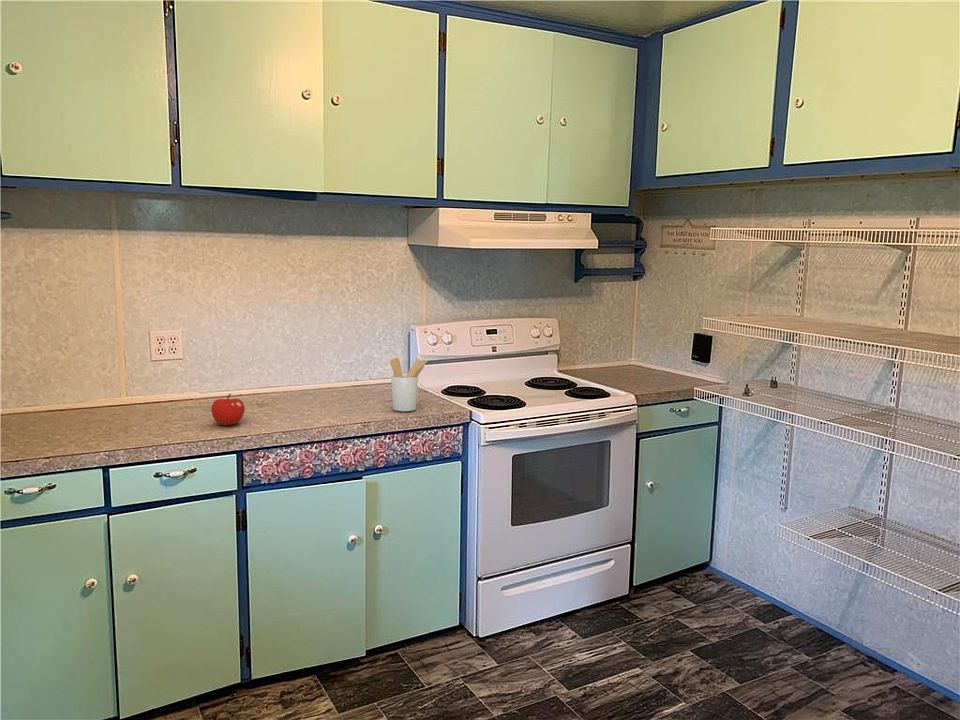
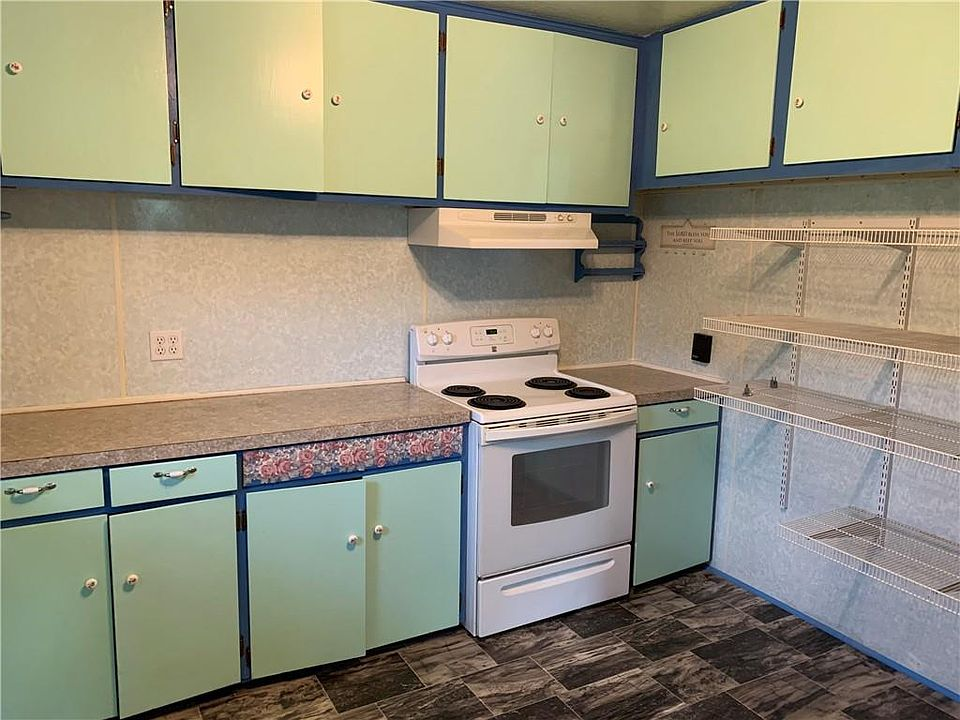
- fruit (228, 409)
- utensil holder (409, 383)
